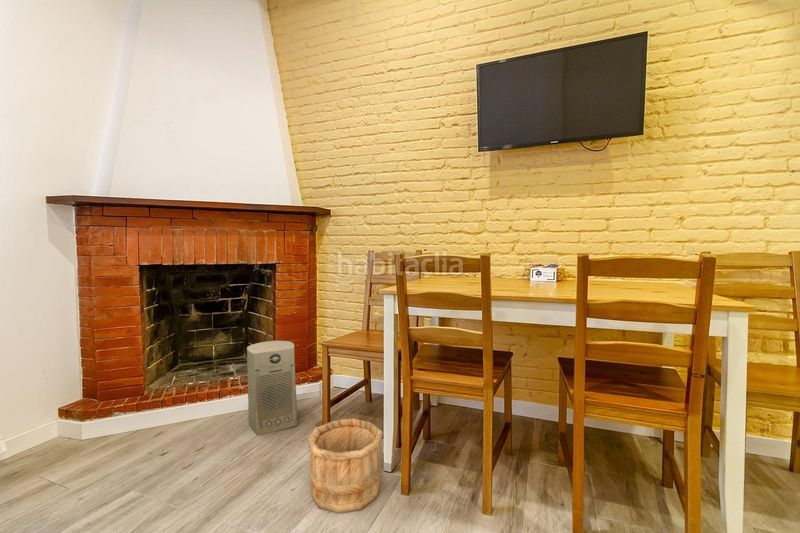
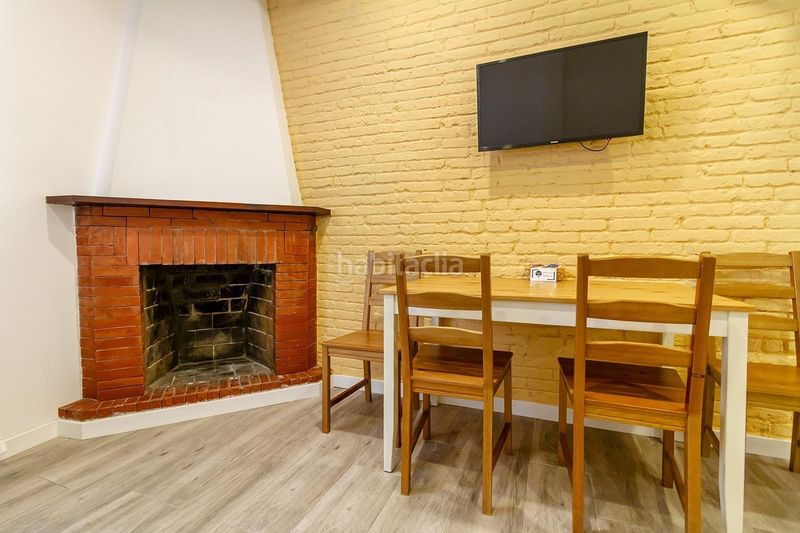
- wooden bucket (346, 462)
- fan (271, 382)
